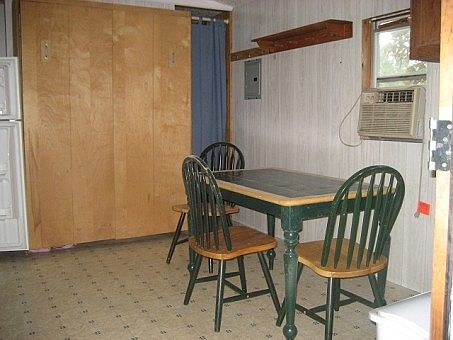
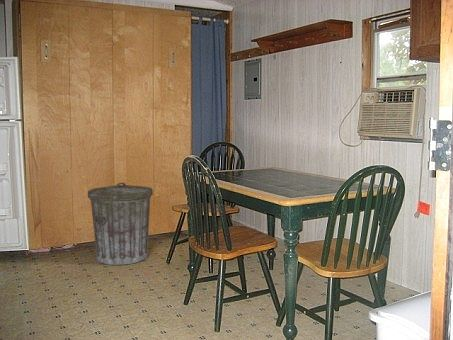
+ trash can (121, 220)
